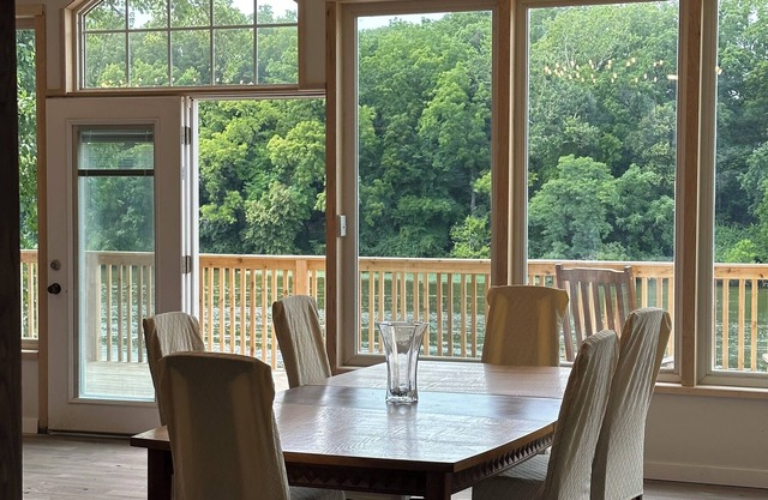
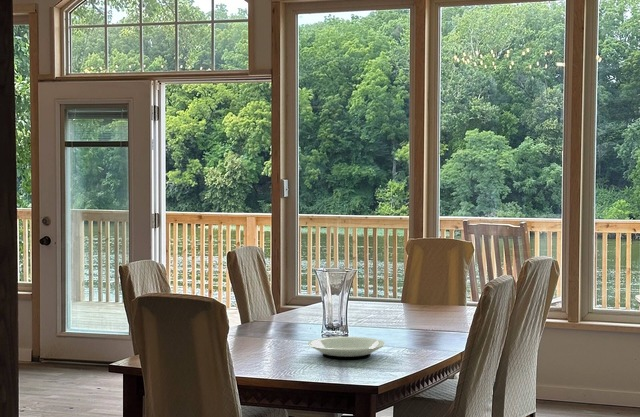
+ plate (346, 348)
